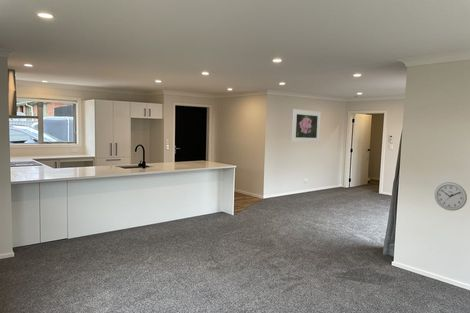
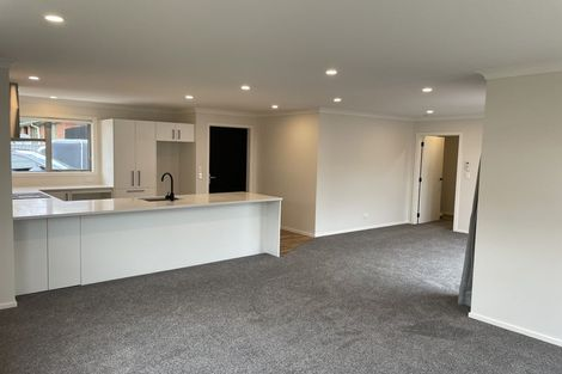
- wall clock (450, 196)
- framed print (306, 126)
